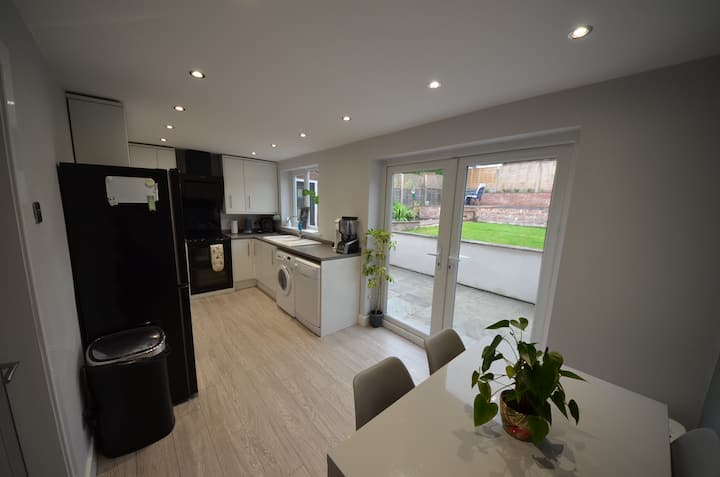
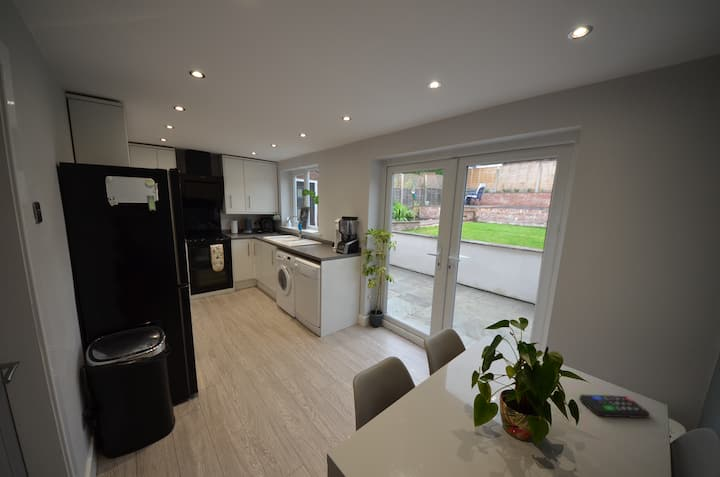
+ remote control (613, 405)
